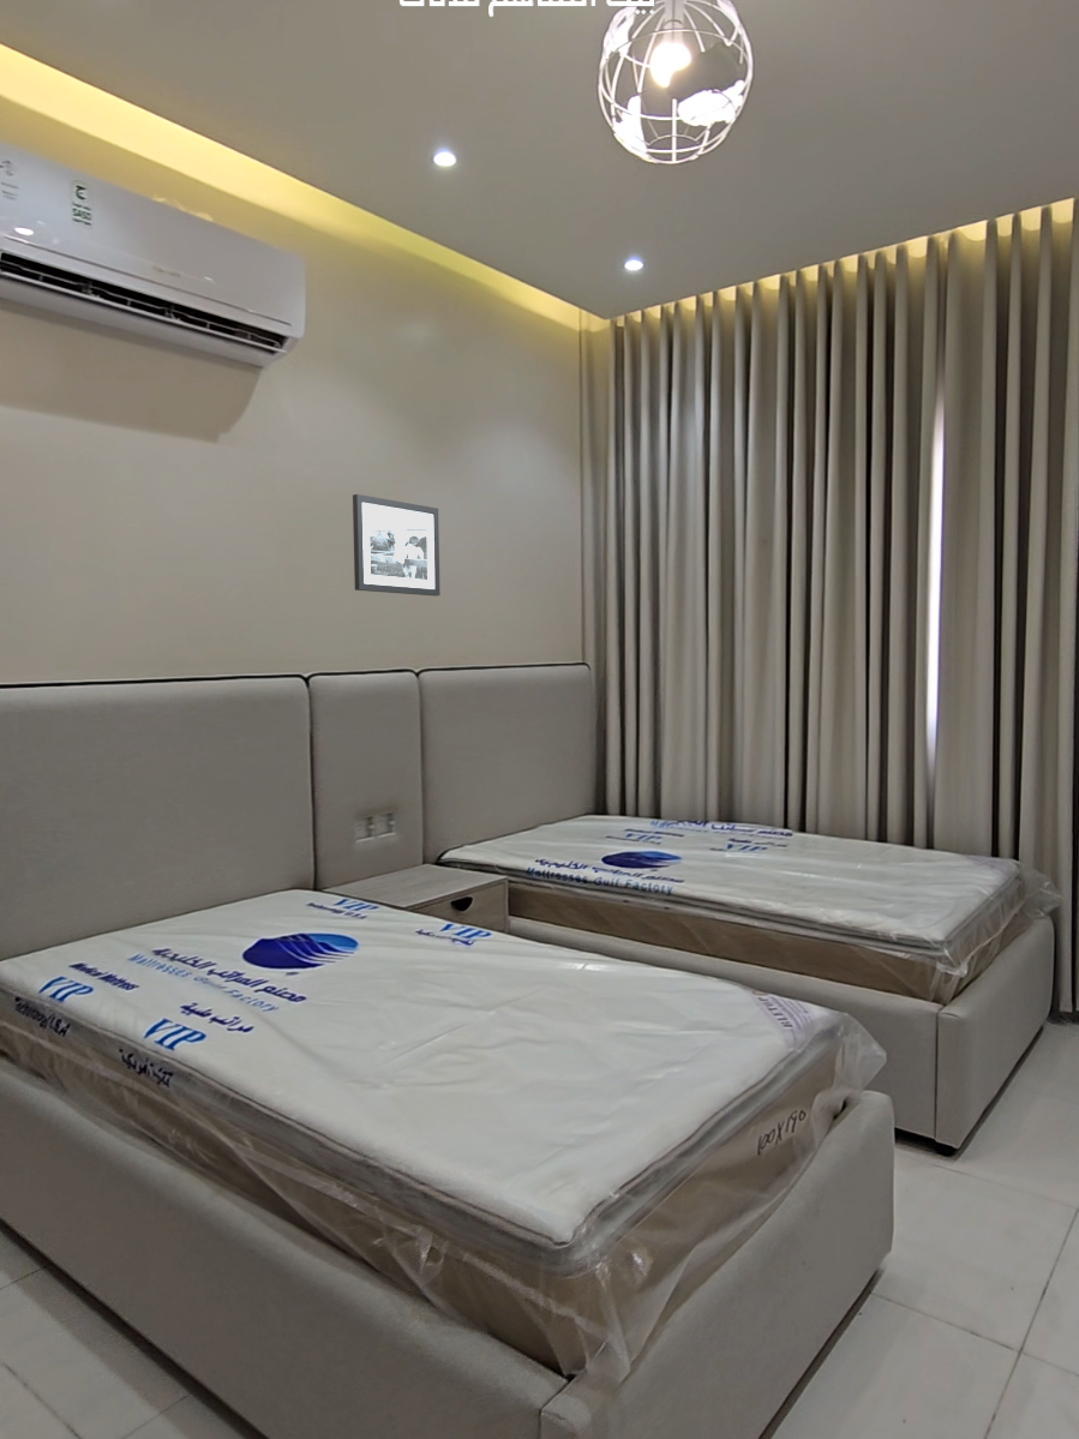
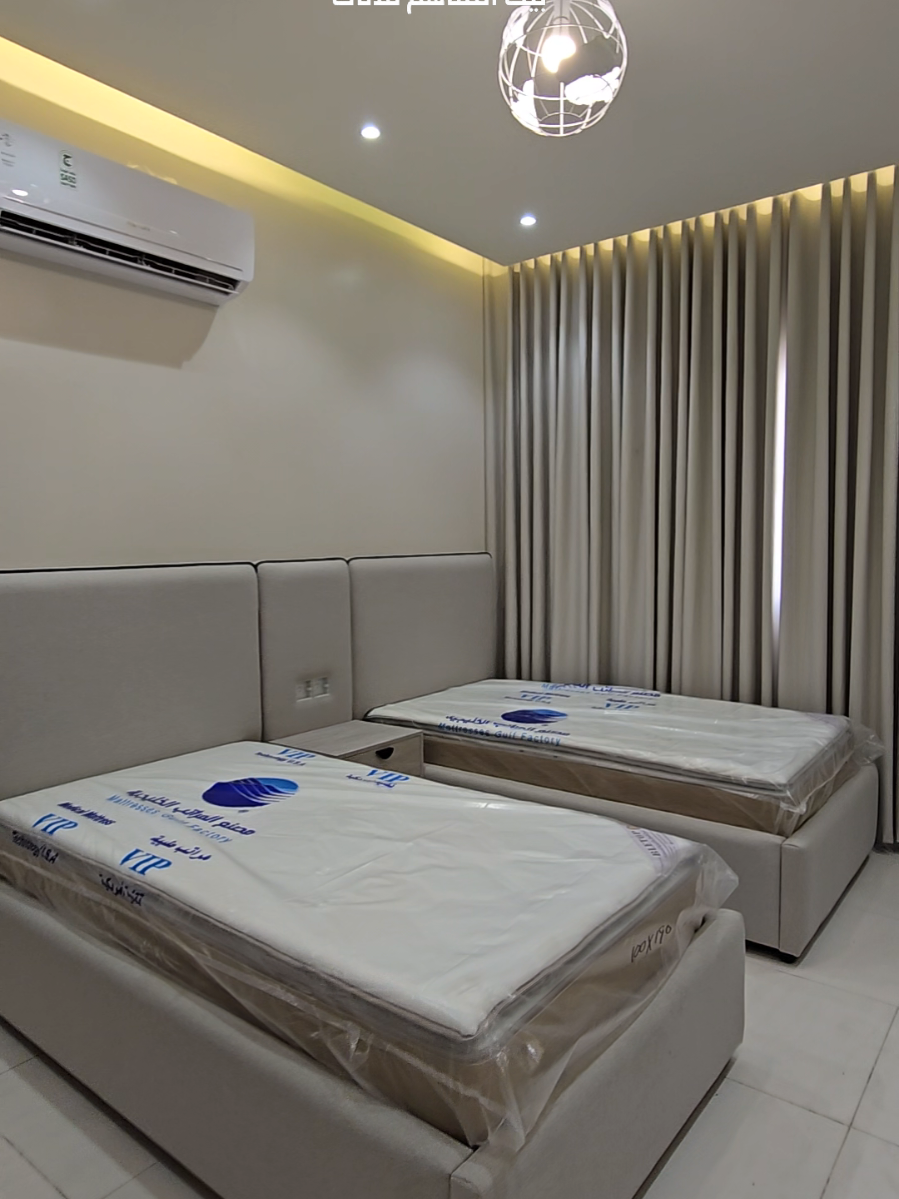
- picture frame (397, 547)
